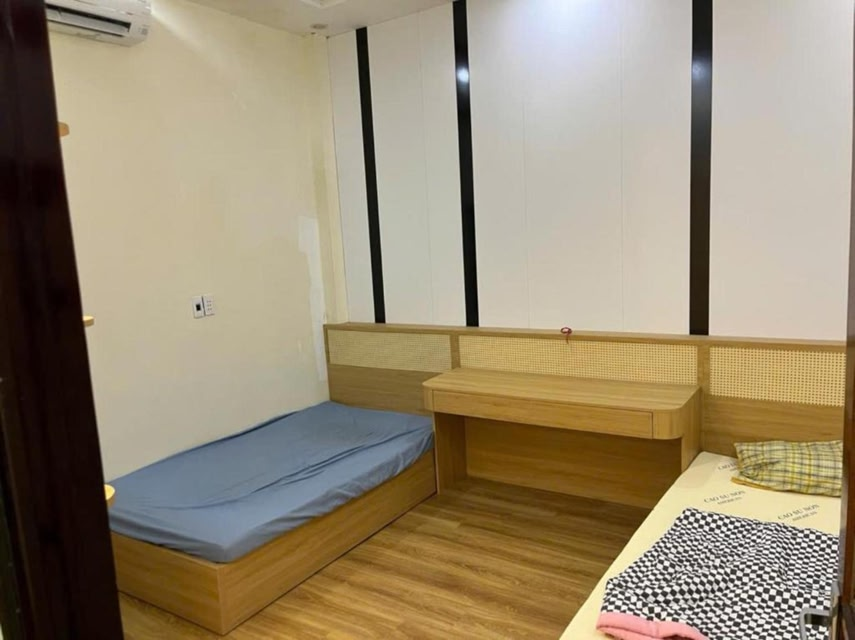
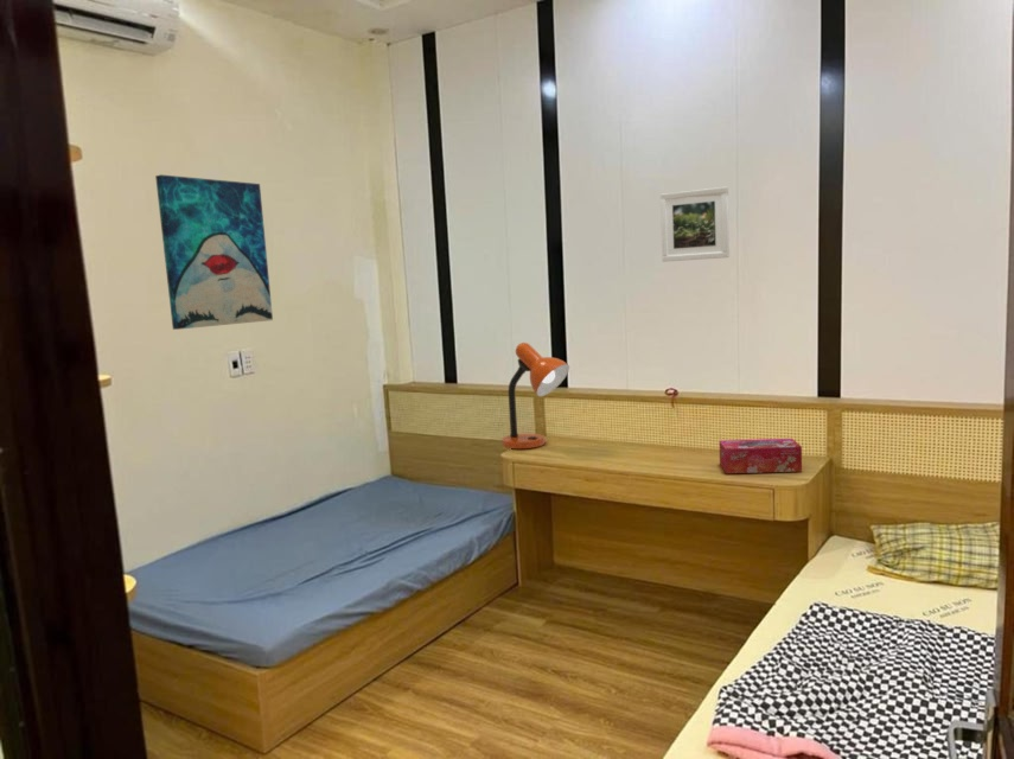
+ tissue box (759, 455)
+ desk lamp (536, 394)
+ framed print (694, 225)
+ wall art (218, 253)
